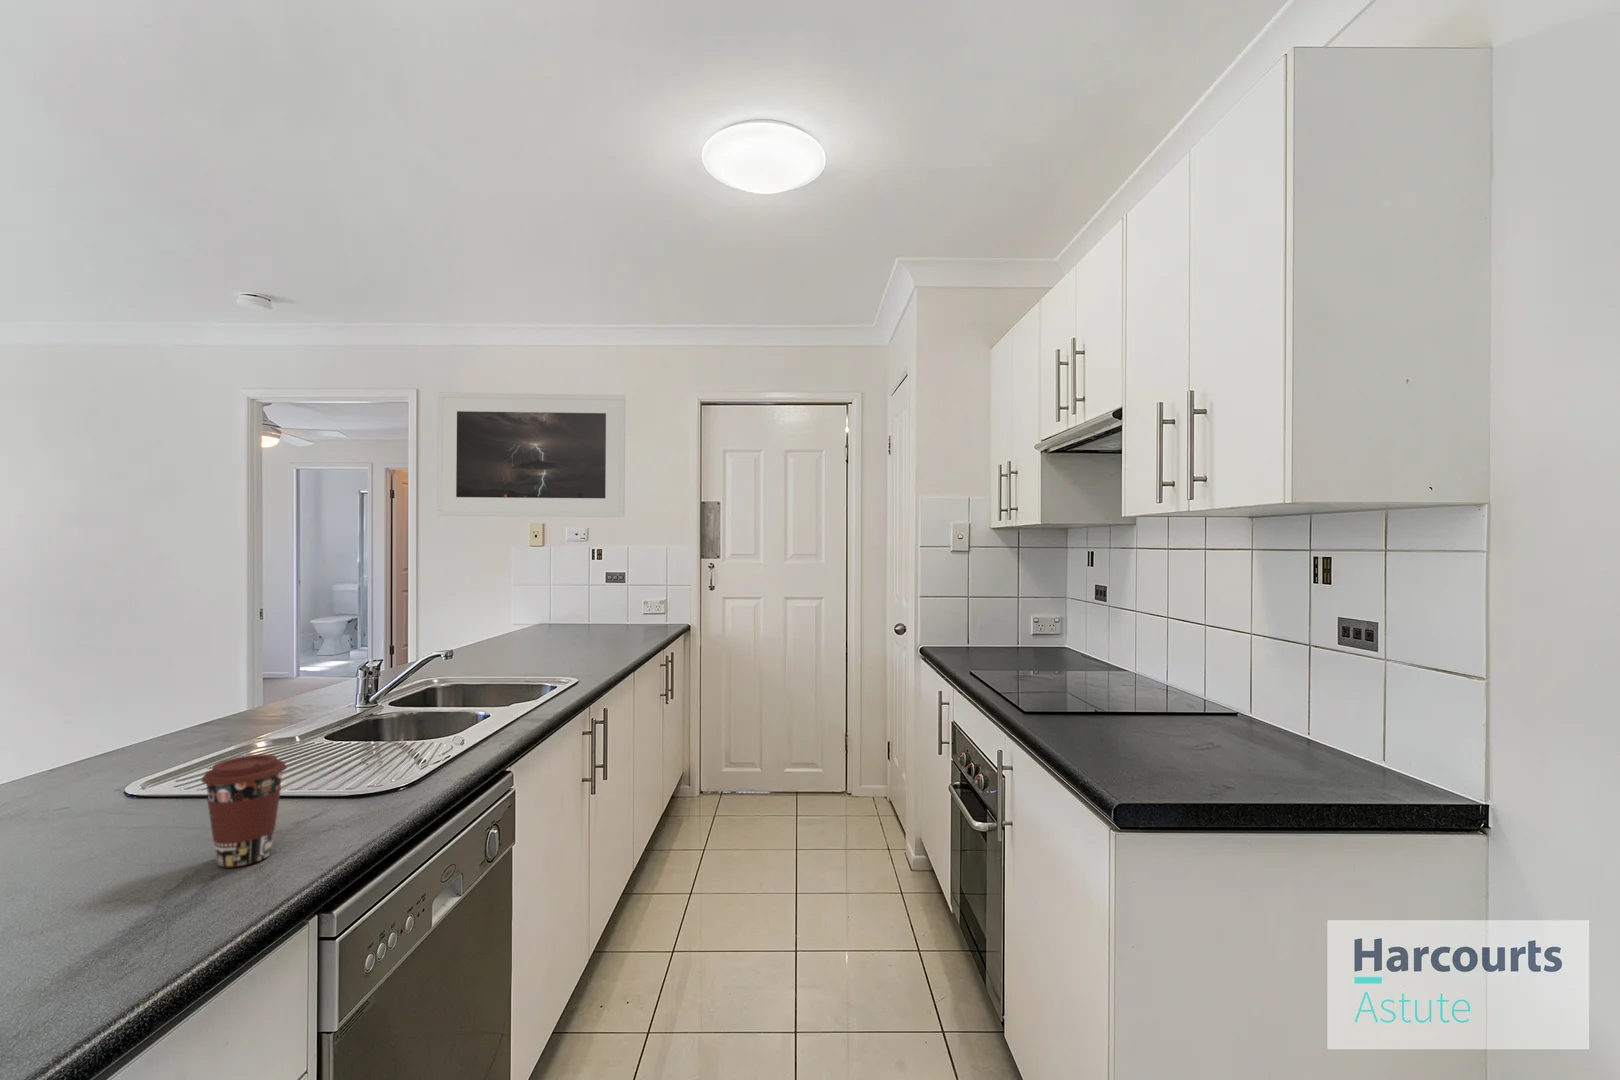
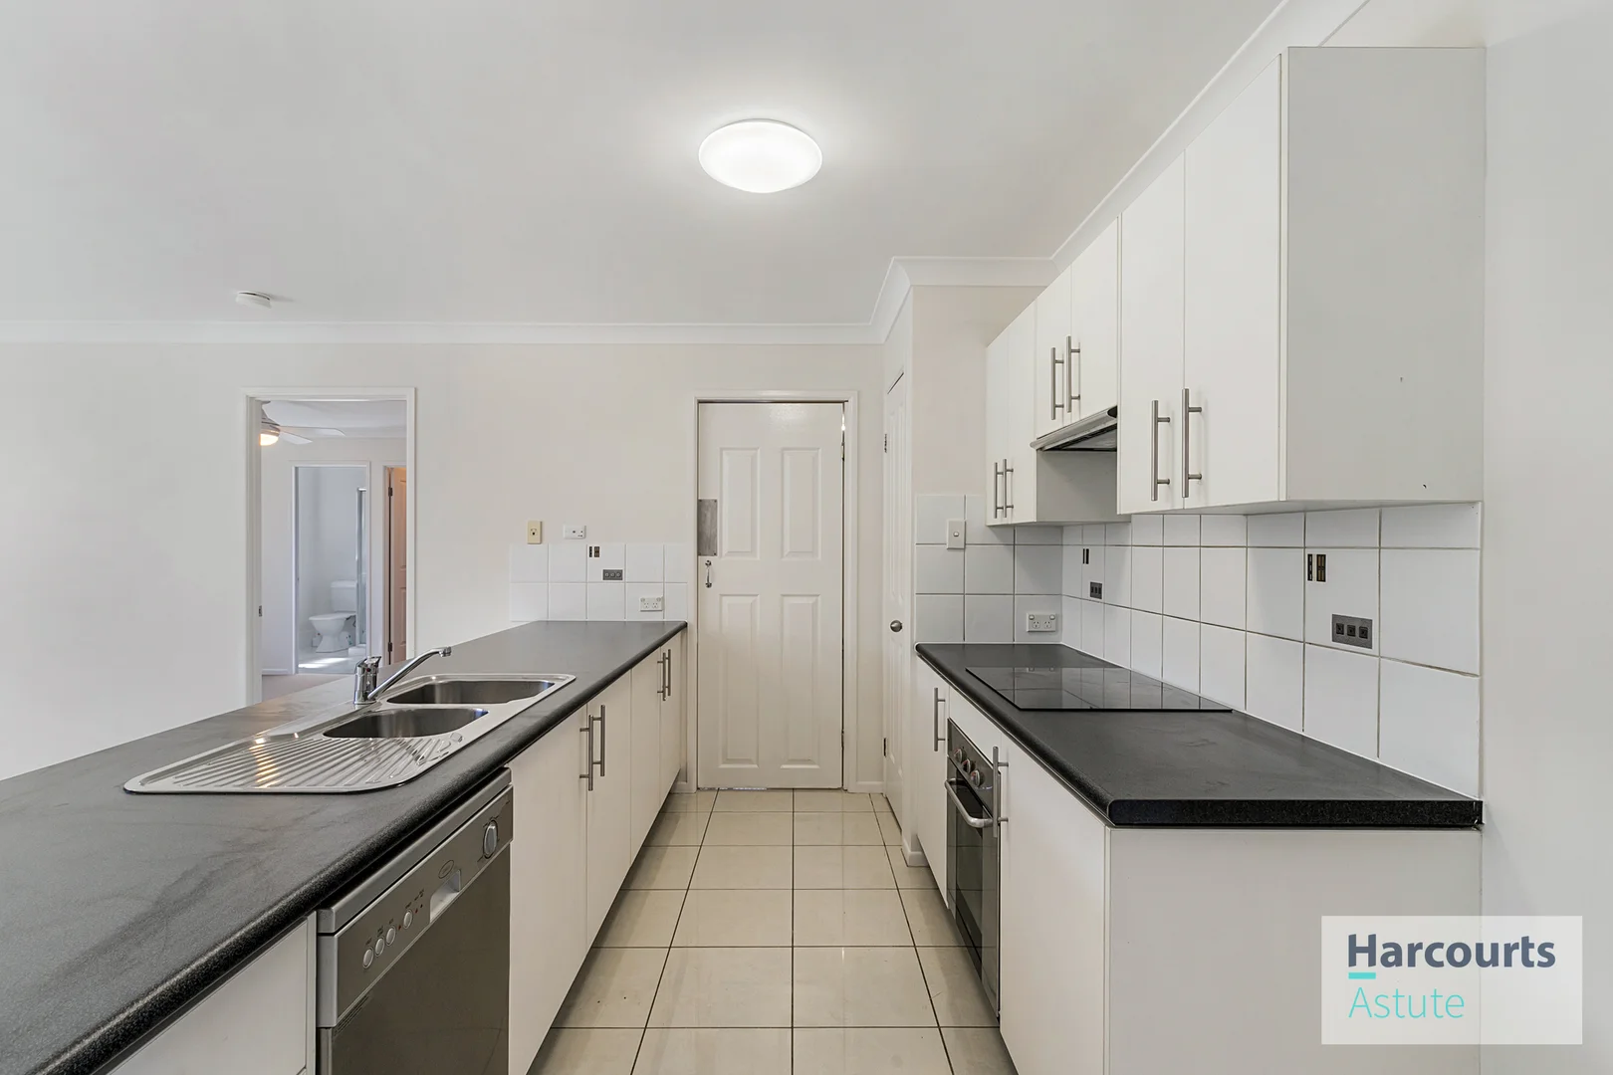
- coffee cup (243, 809)
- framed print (532, 454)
